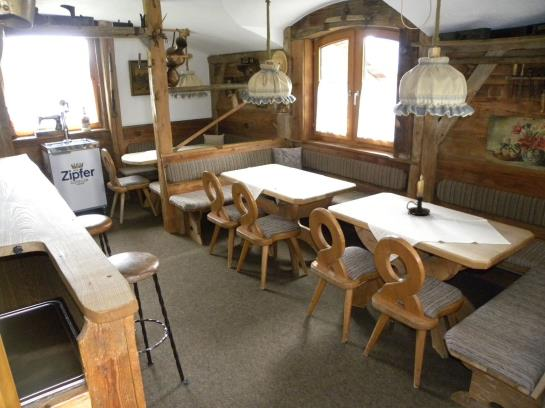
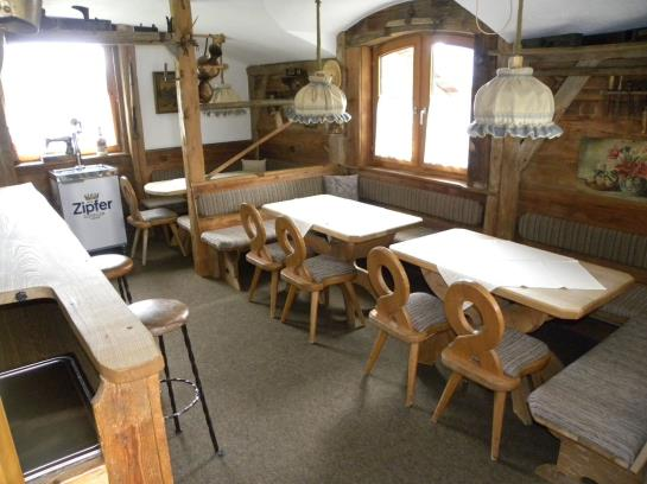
- candle holder (417, 194)
